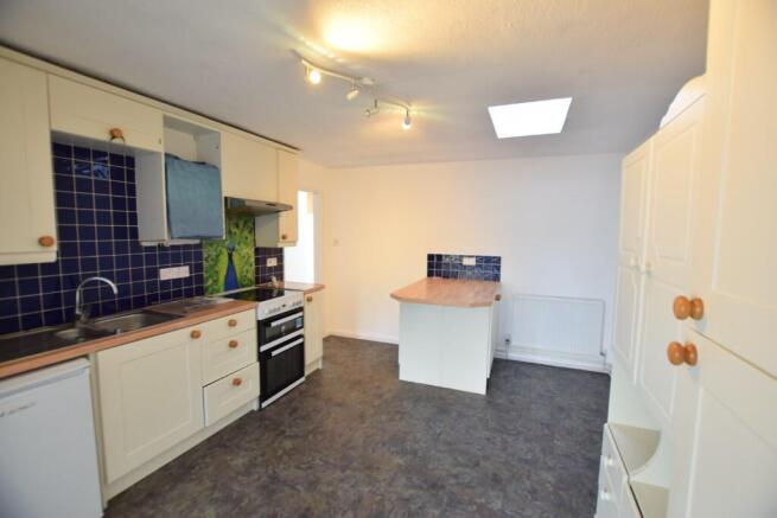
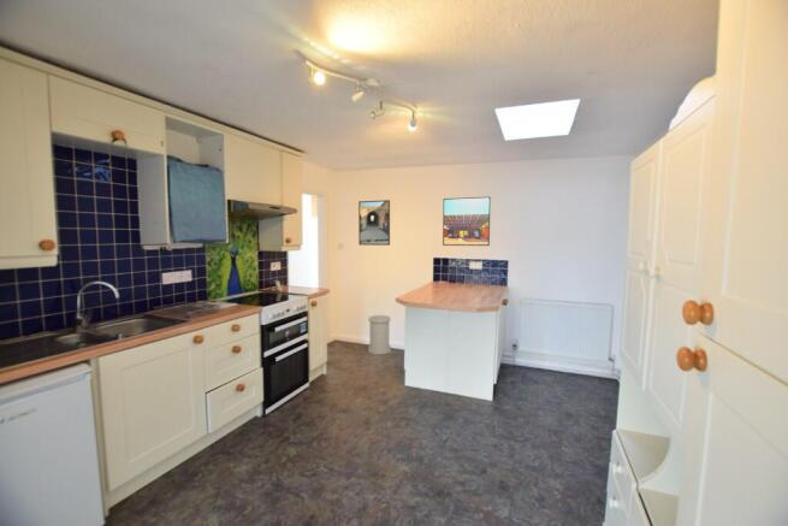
+ trash can (379, 333)
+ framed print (374, 223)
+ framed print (466, 221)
